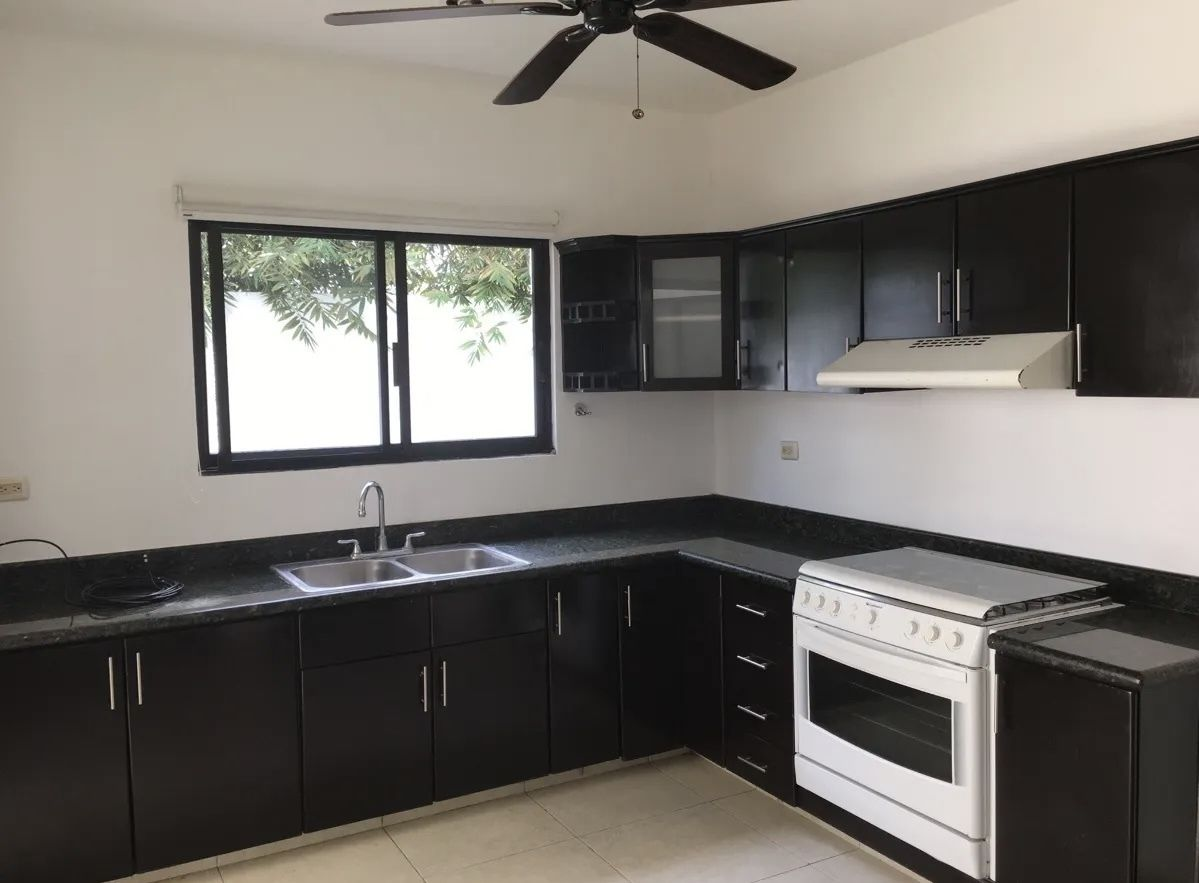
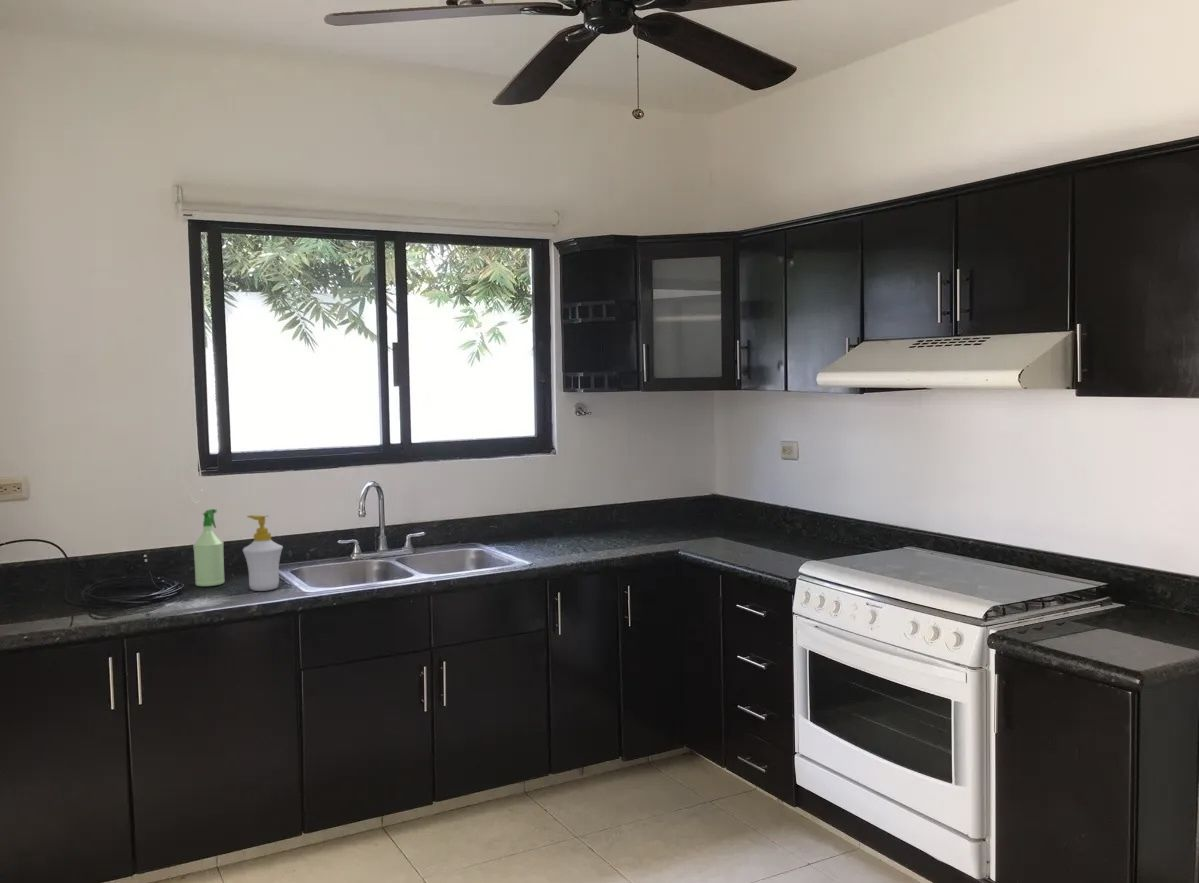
+ spray bottle (208, 547)
+ soap bottle (263, 552)
